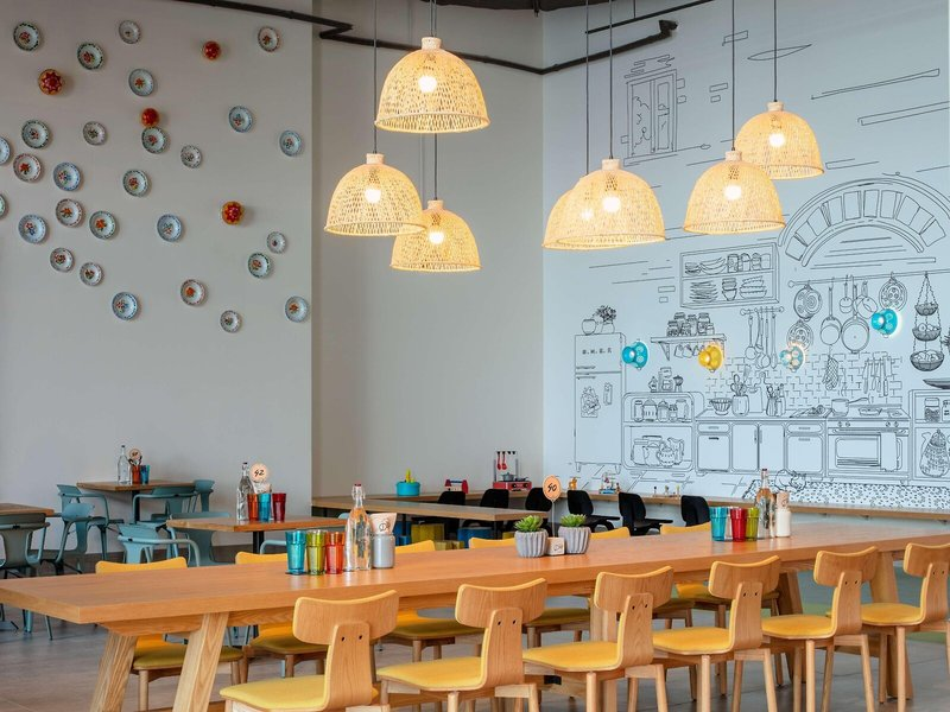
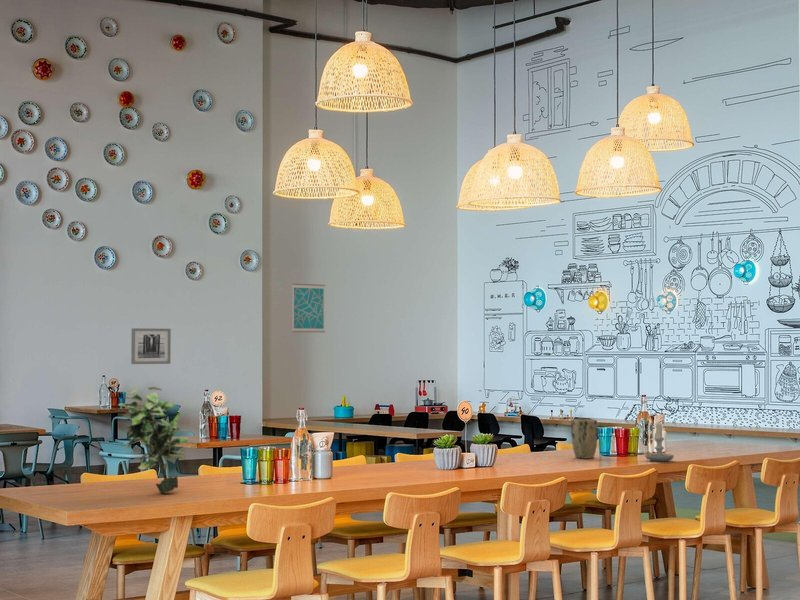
+ wall art (151, 346)
+ candle (659, 441)
+ potted plant (152, 439)
+ plant pot (584, 438)
+ wall art (308, 308)
